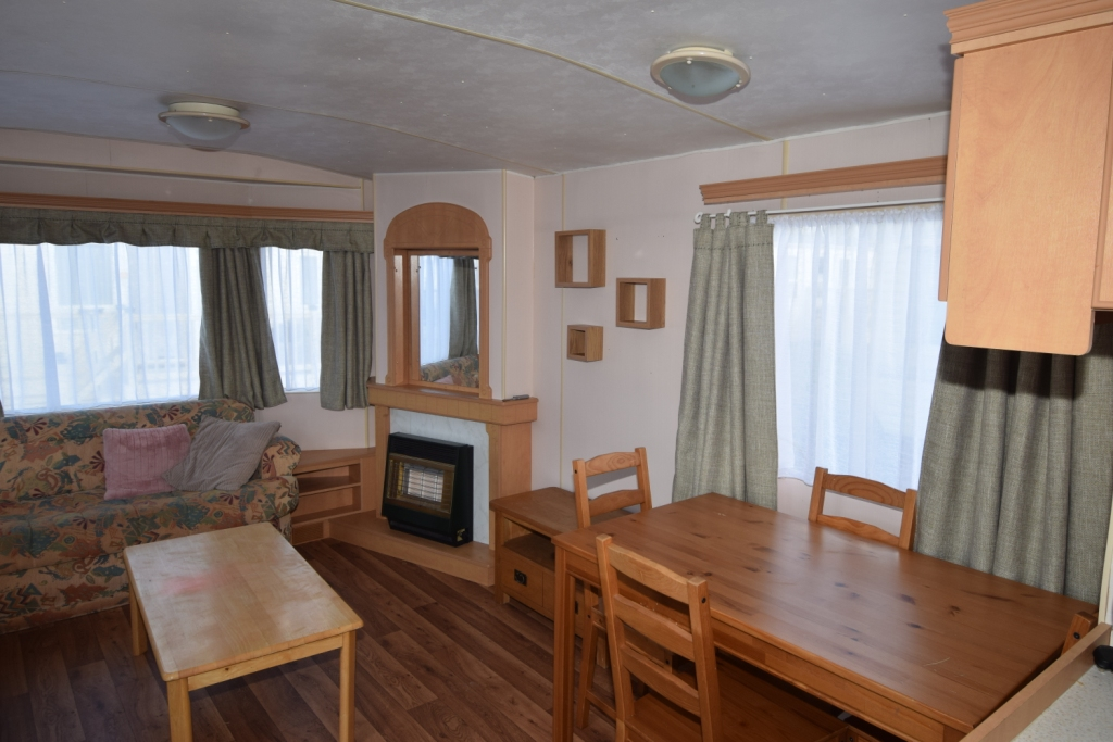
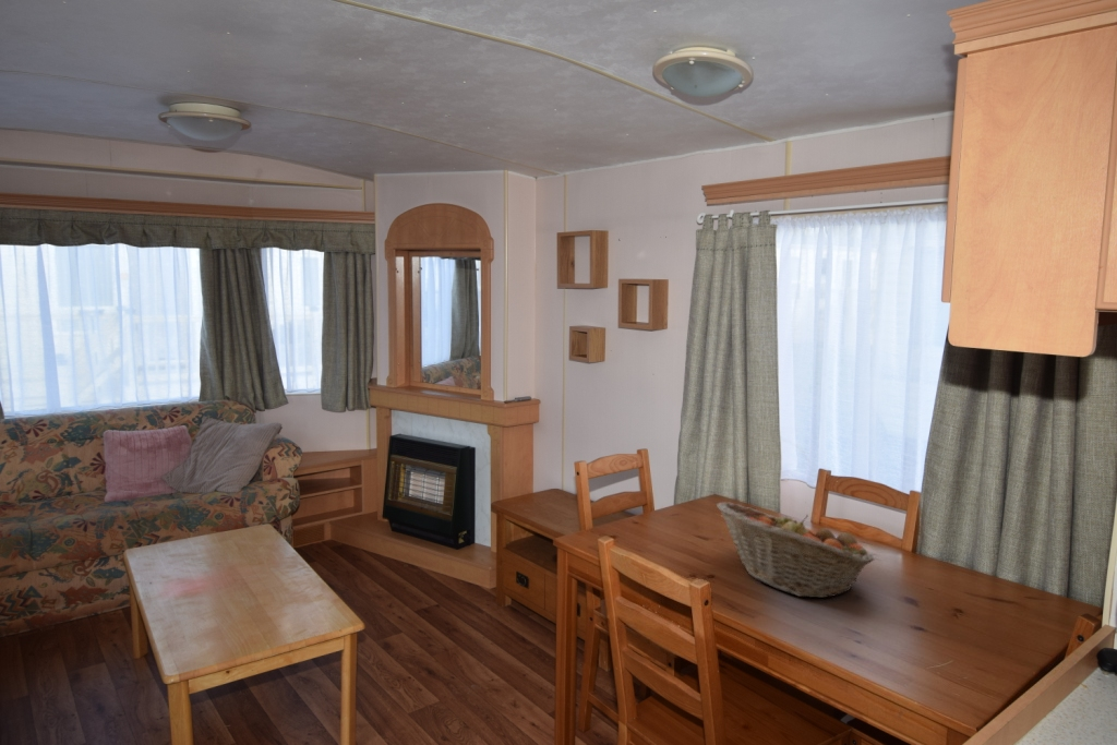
+ fruit basket (790, 542)
